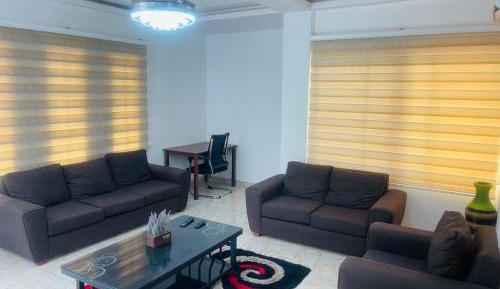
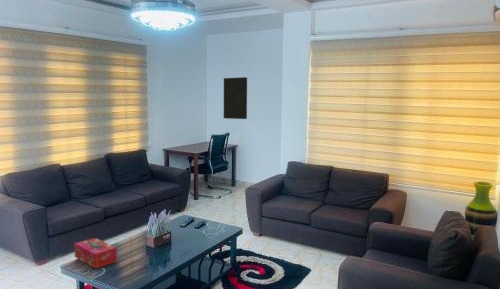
+ wall art (235, 98)
+ tissue box (95, 252)
